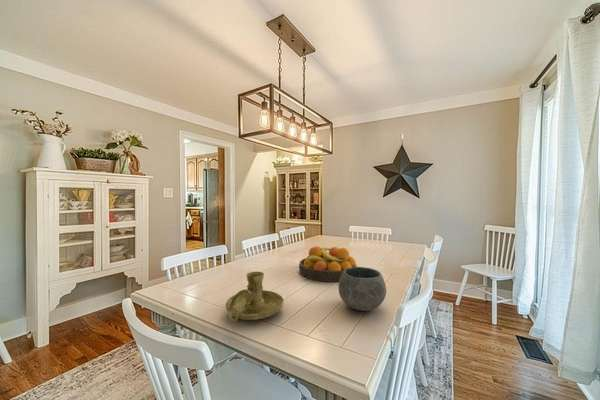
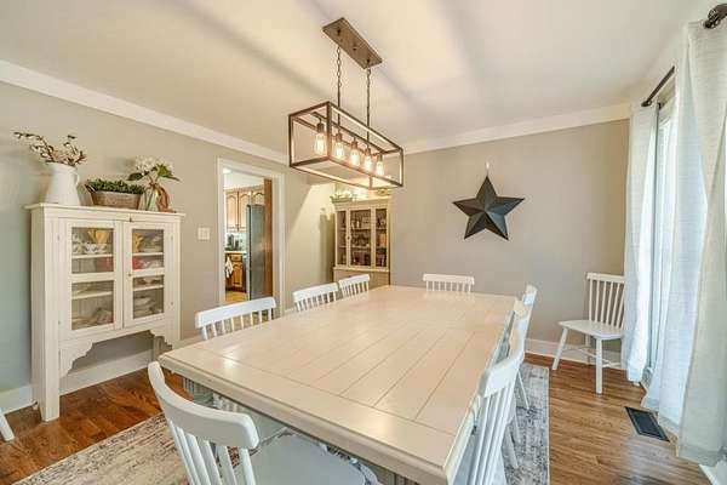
- candle holder (251, 295)
- bowl (361, 289)
- fruit bowl (327, 259)
